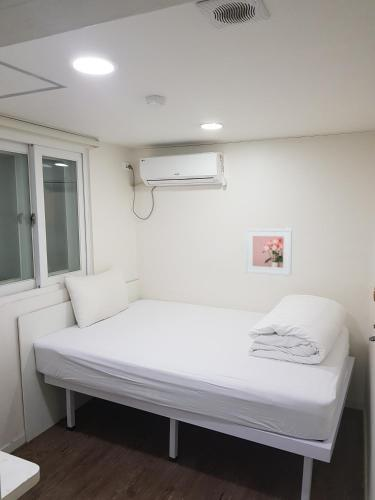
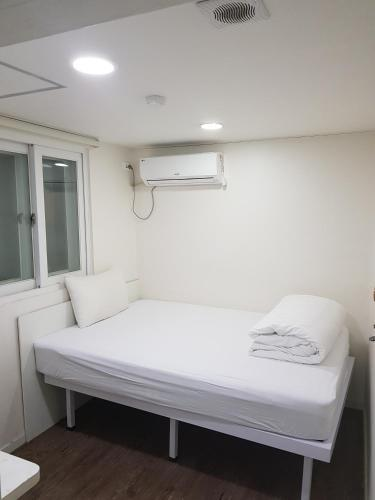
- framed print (267, 251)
